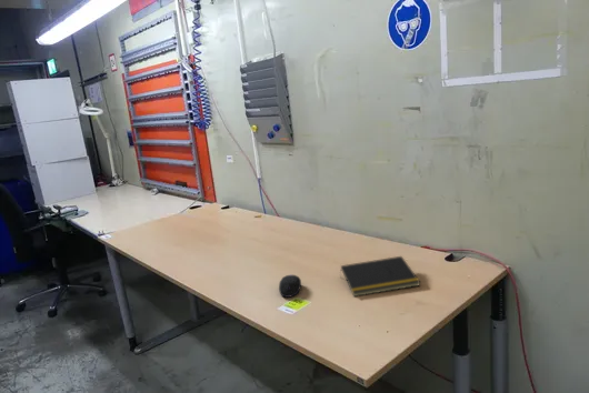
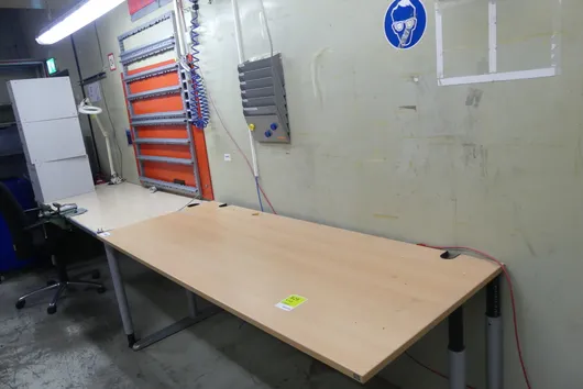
- notepad (379, 274)
- computer mouse (289, 284)
